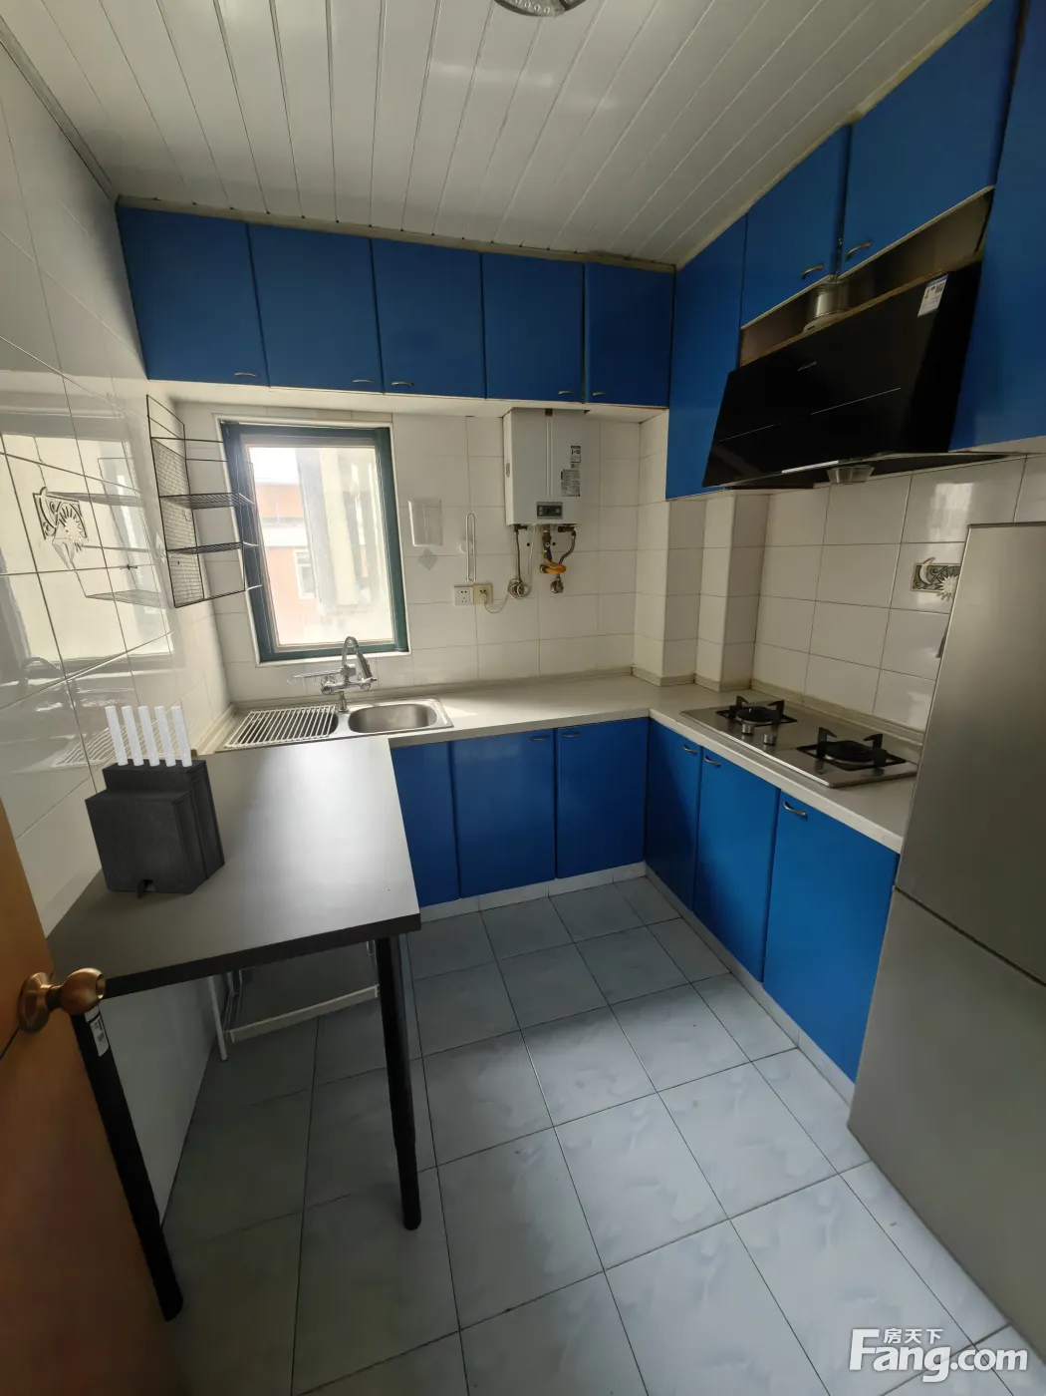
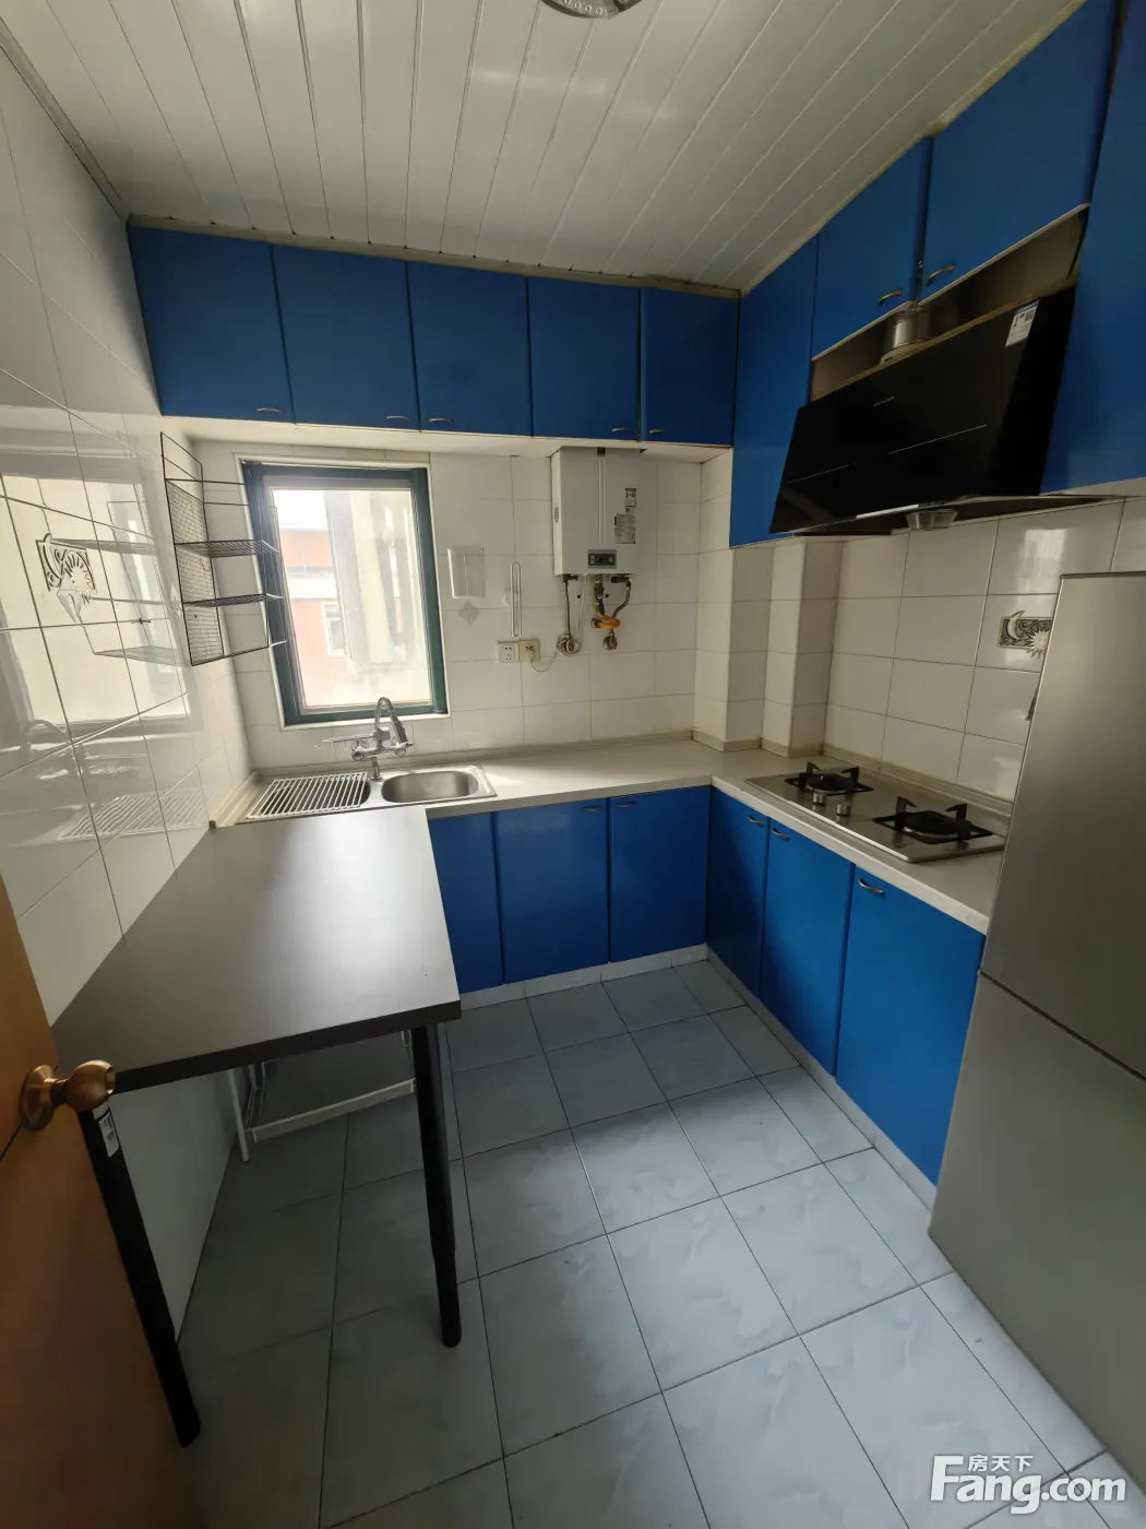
- knife block (146, 800)
